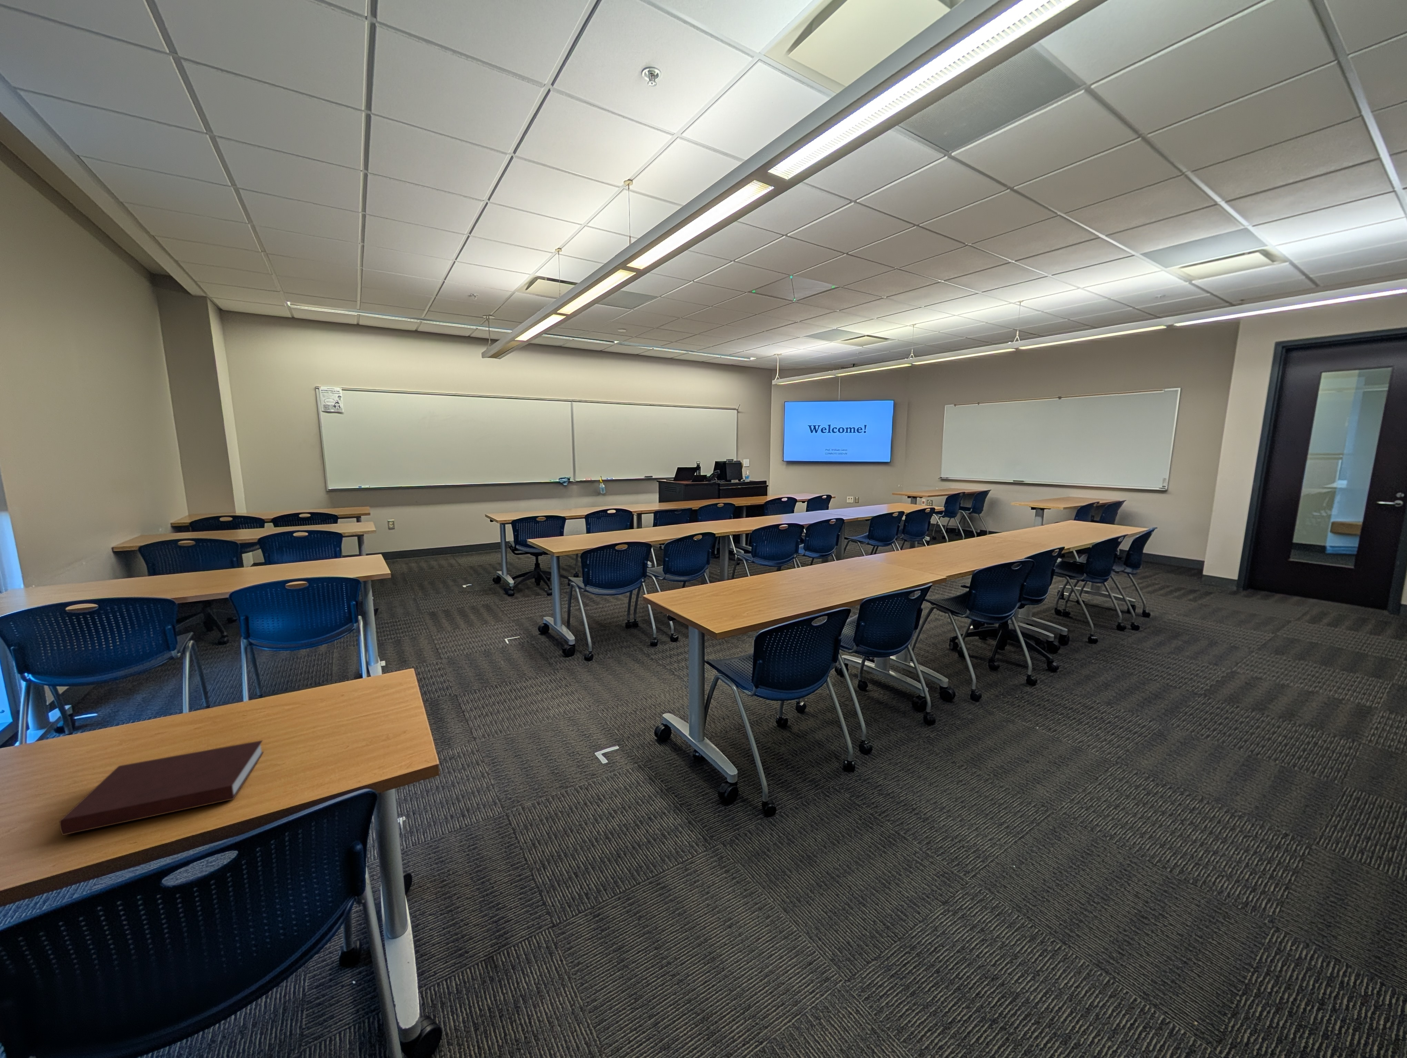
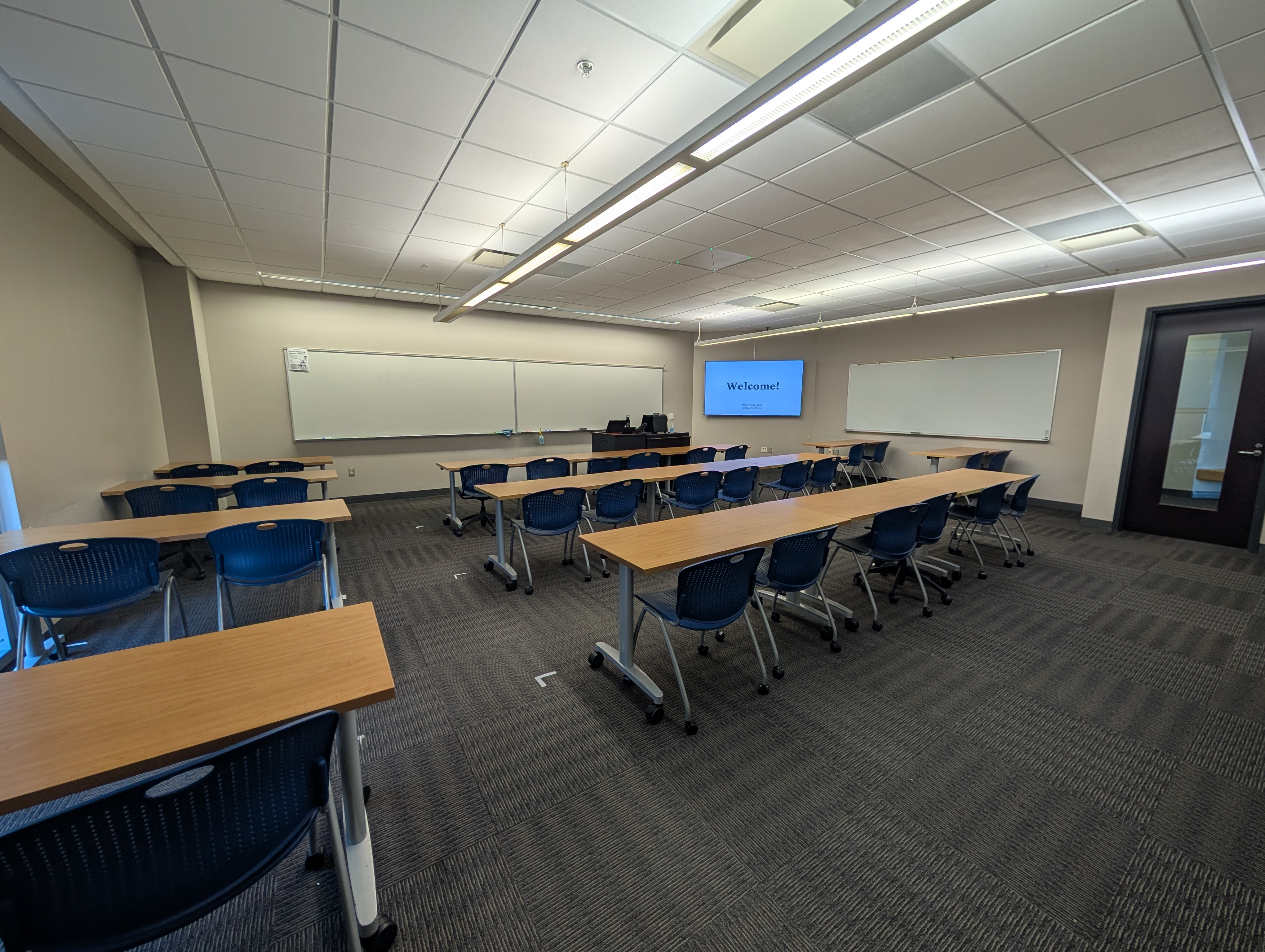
- notebook (175, 782)
